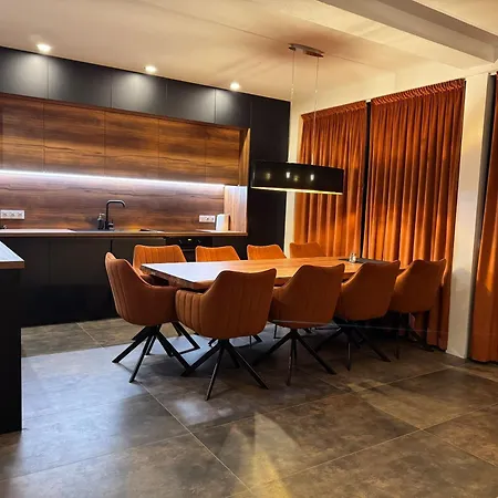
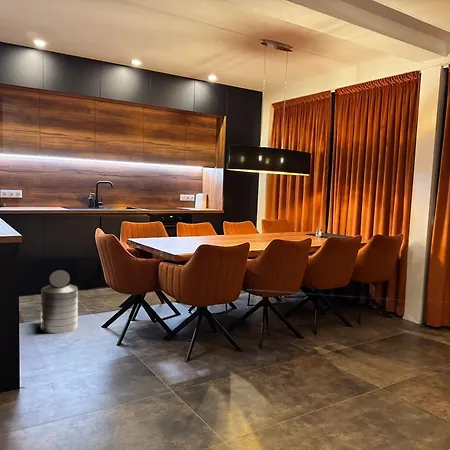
+ trash can (59, 299)
